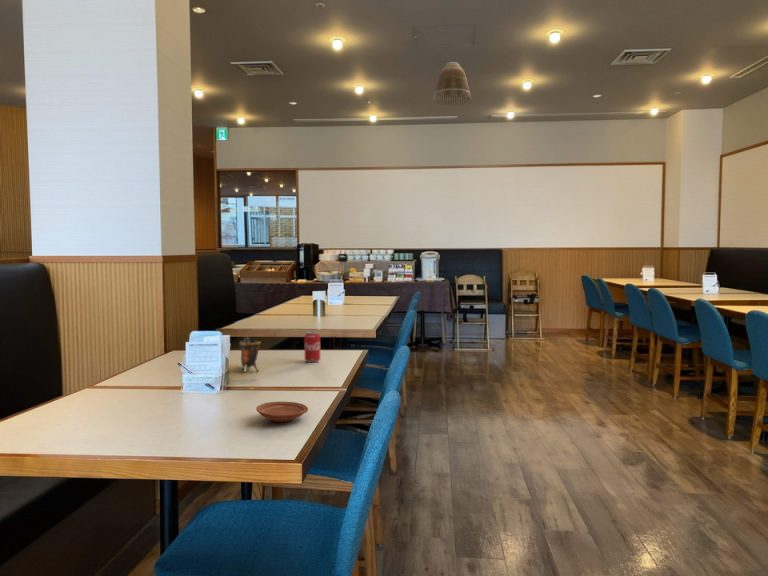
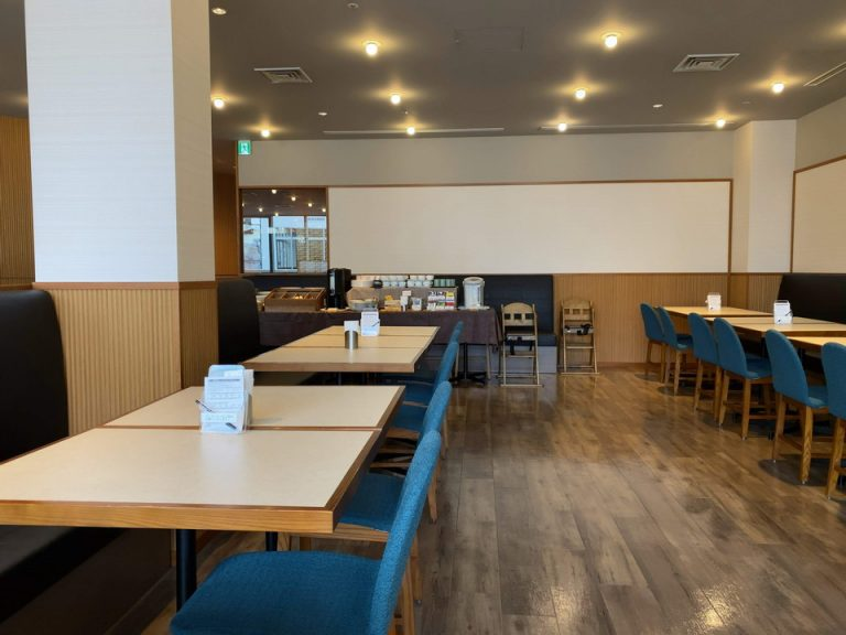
- beverage can (312, 346)
- plate (282, 412)
- lamp shade (451, 82)
- cup (247, 352)
